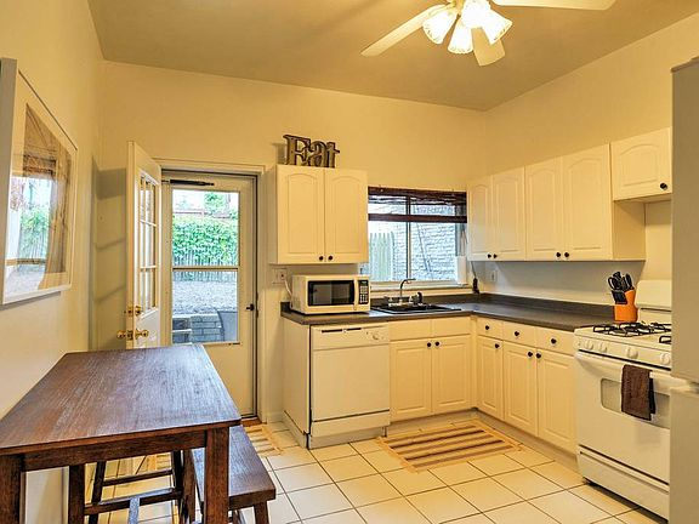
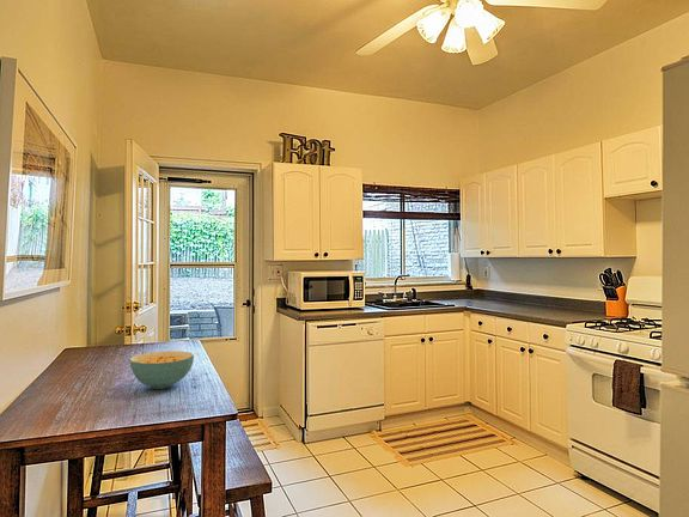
+ cereal bowl (161, 371)
